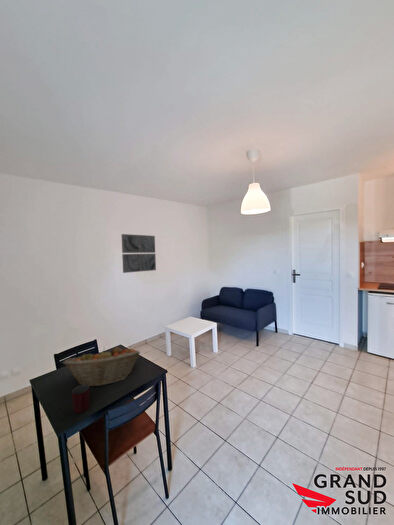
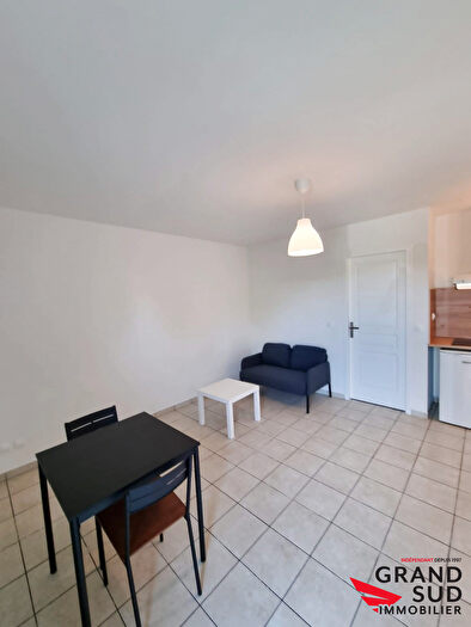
- mug (81, 400)
- fruit basket (103, 362)
- wall art (139, 252)
